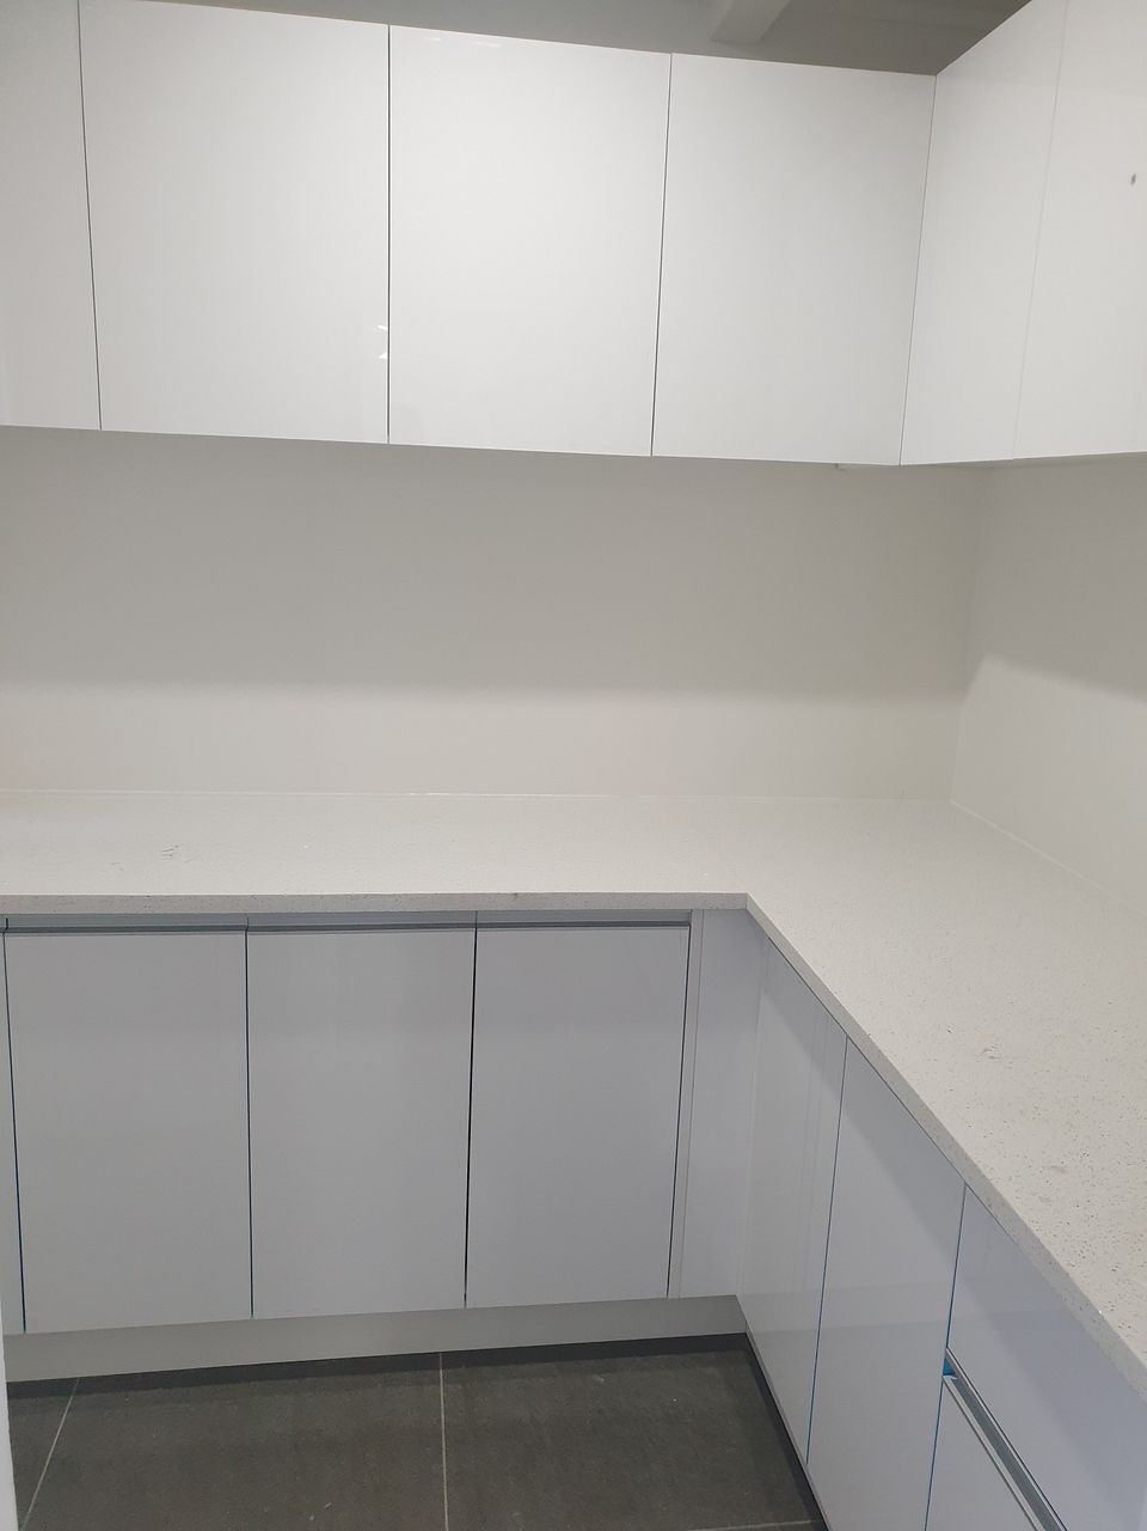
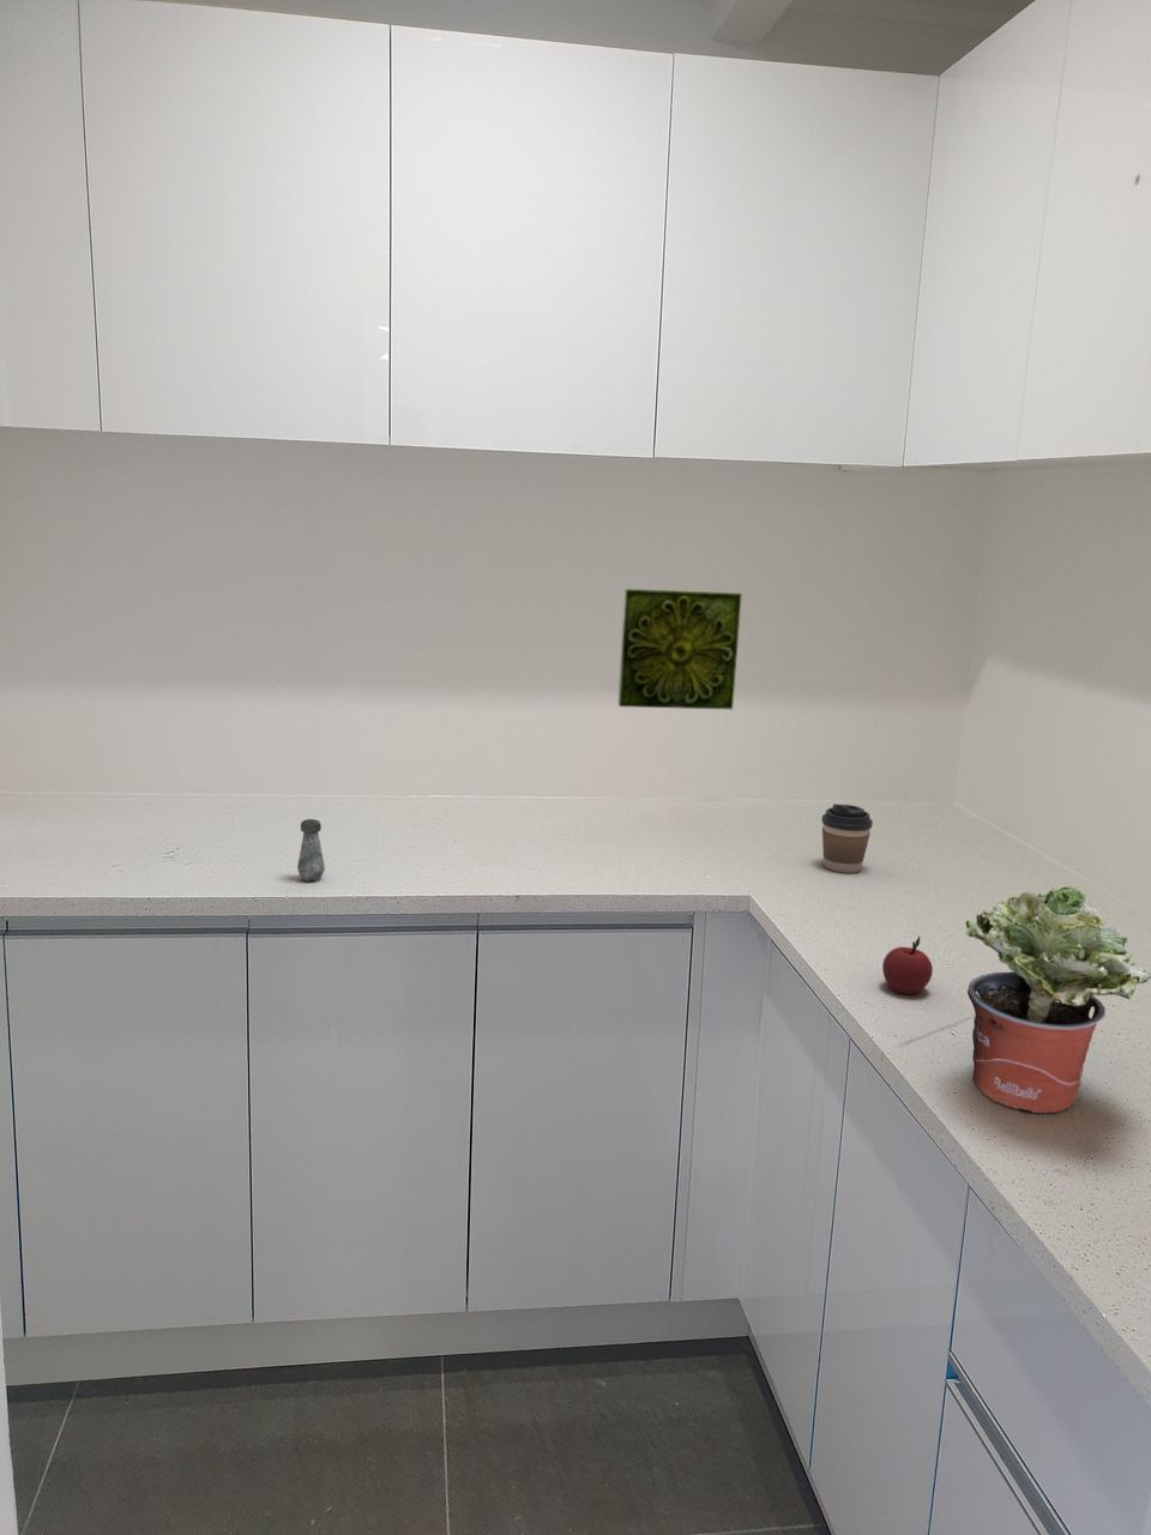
+ apple (908, 965)
+ salt shaker (311, 848)
+ potted plant (1052, 995)
+ coffee cup (845, 835)
+ decorative tile (678, 649)
